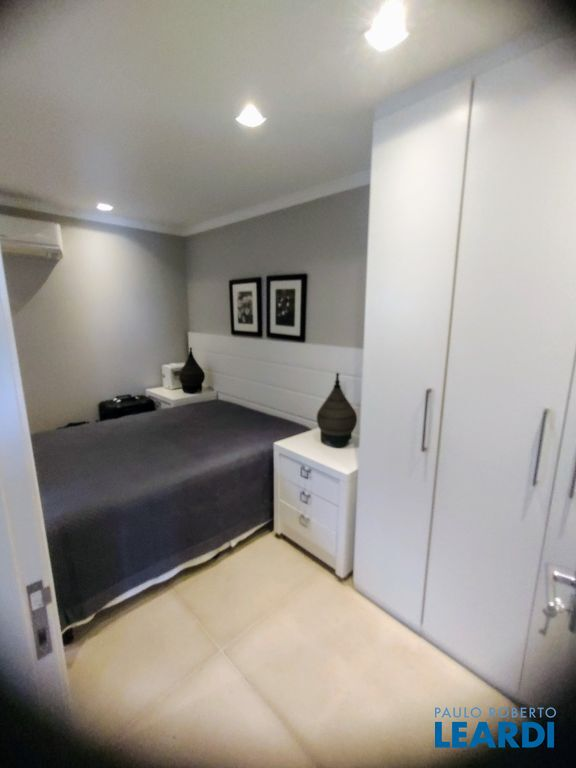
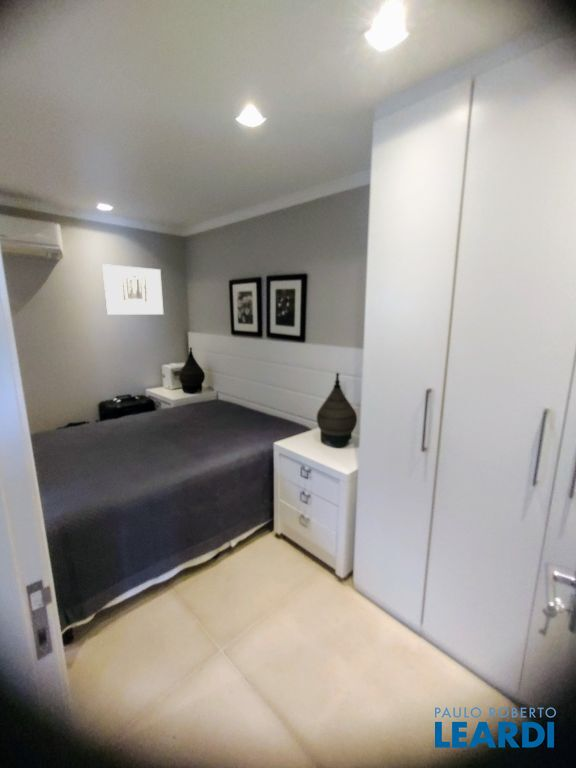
+ wall art (134, 291)
